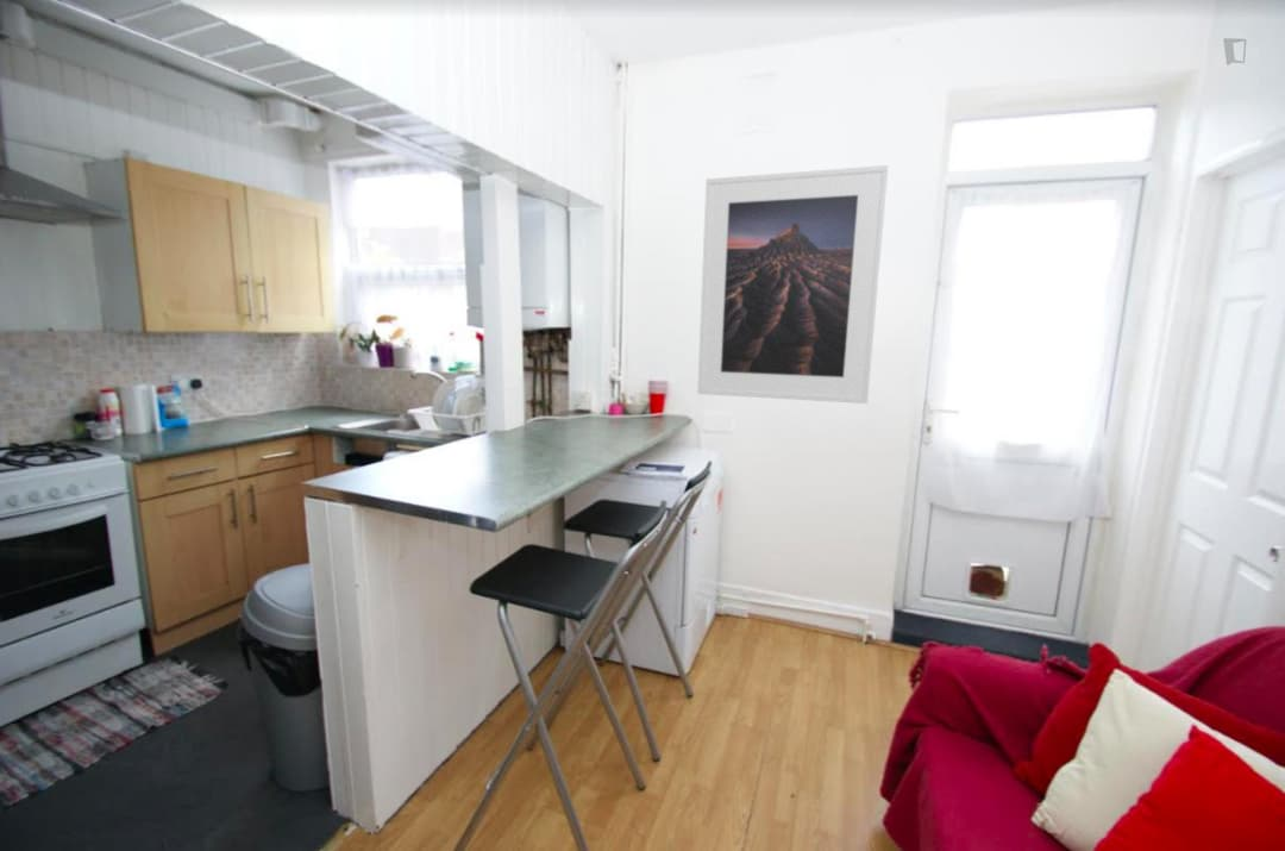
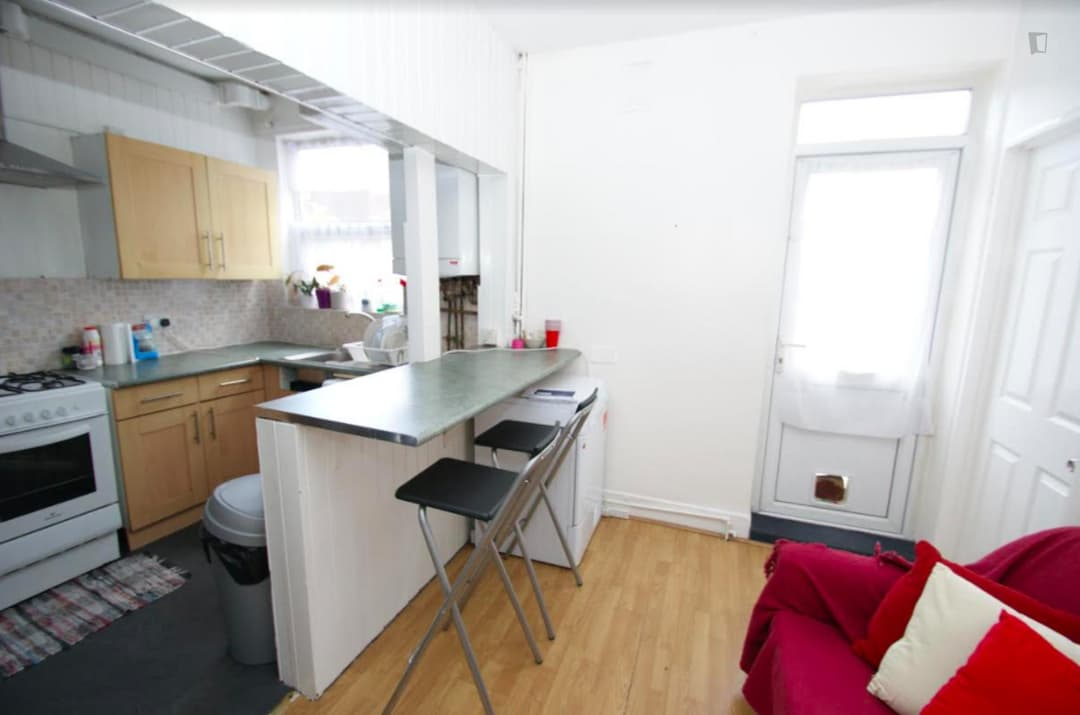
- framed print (785, 288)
